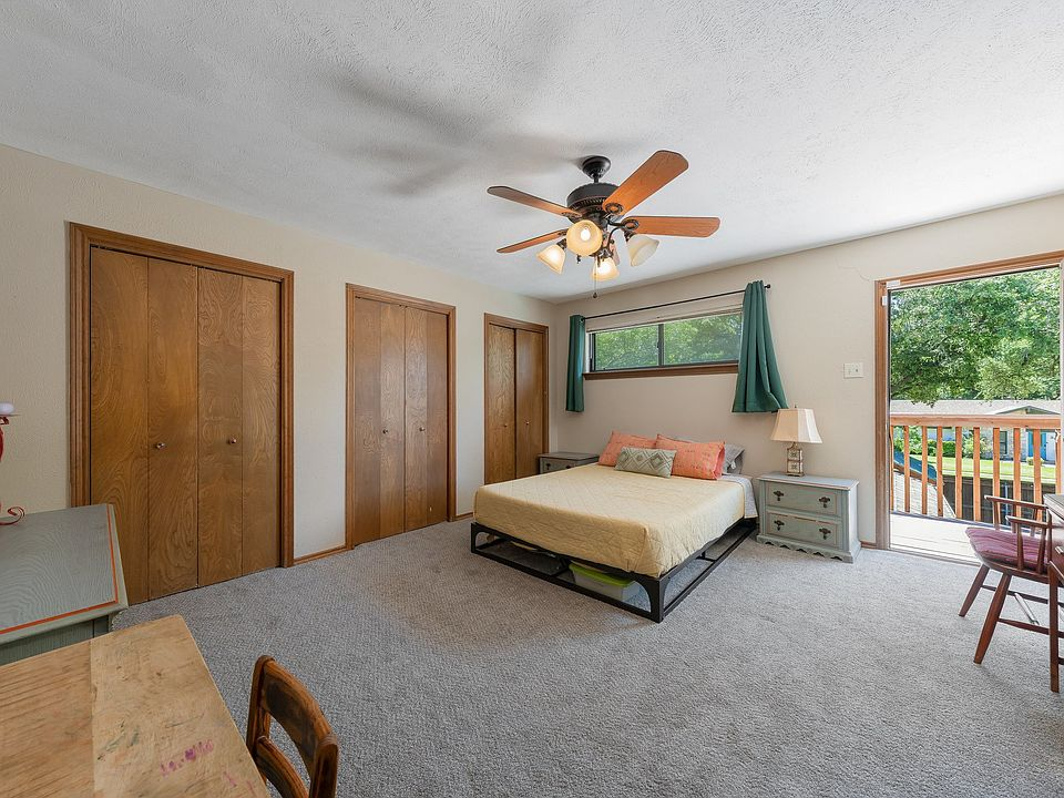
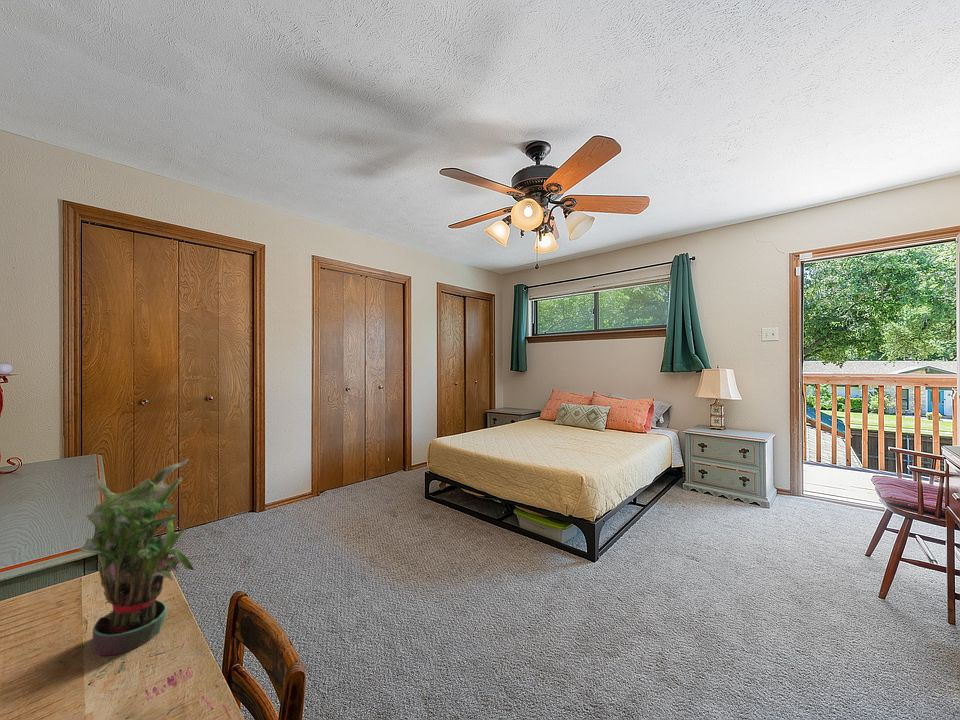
+ potted plant (147, 547)
